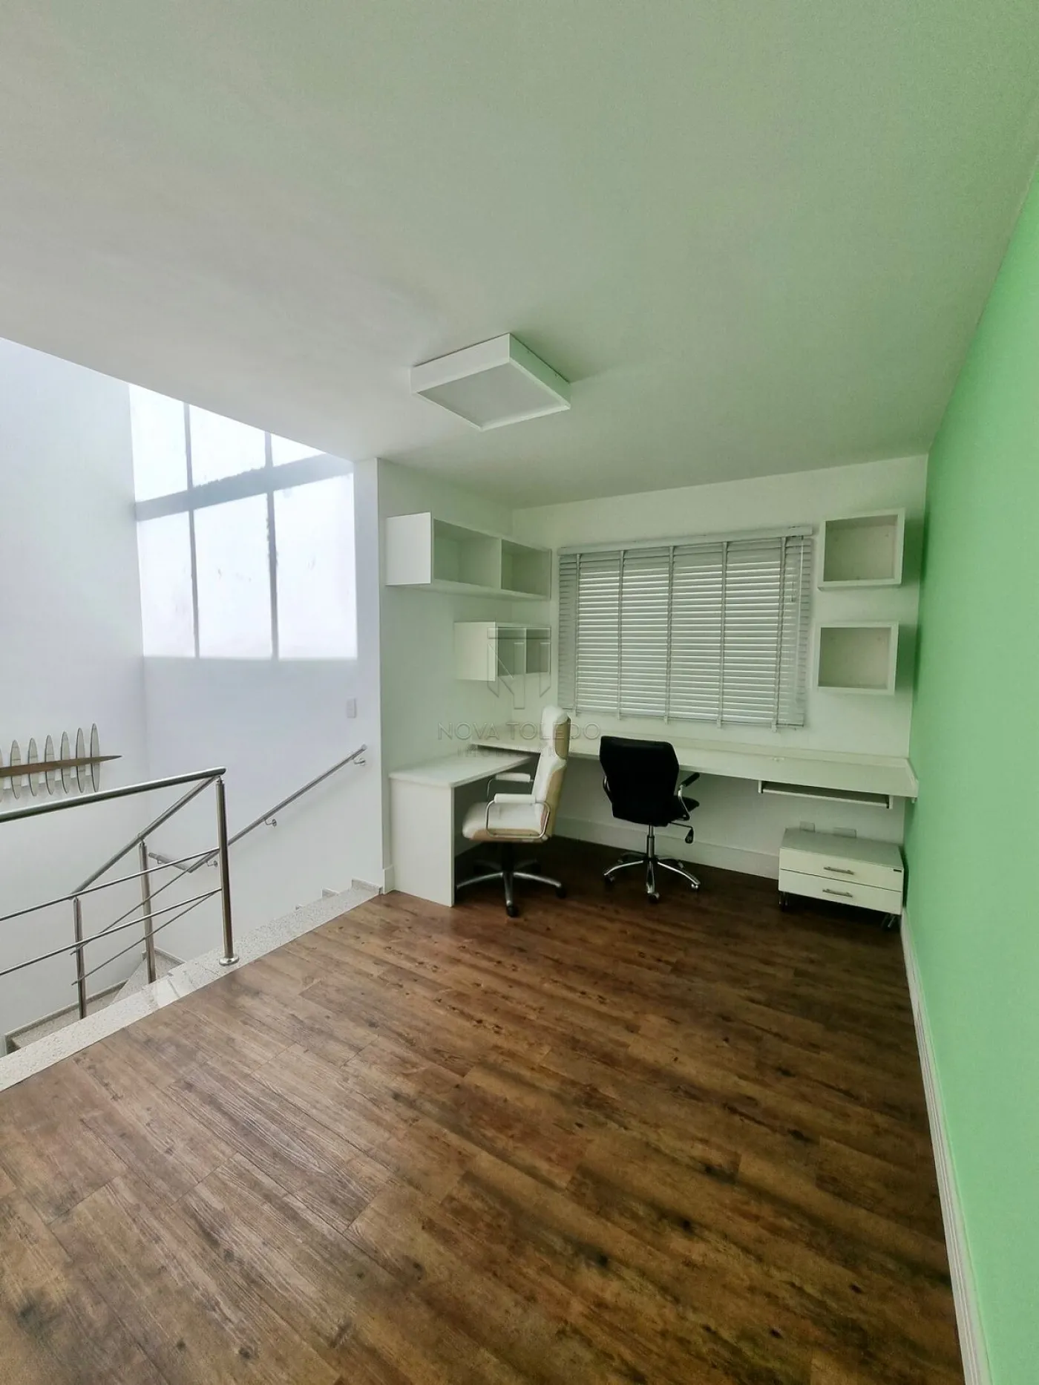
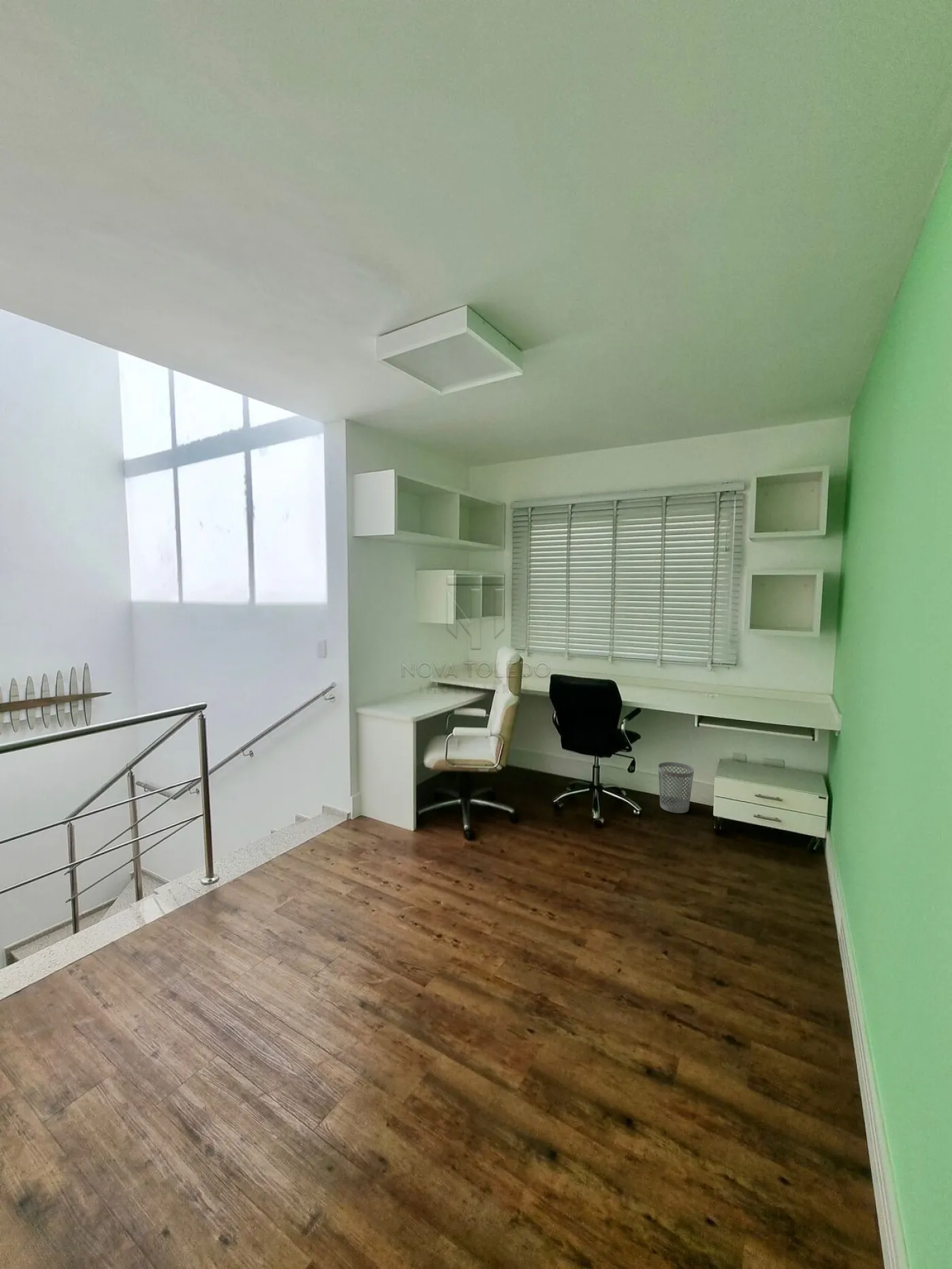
+ wastebasket (675, 788)
